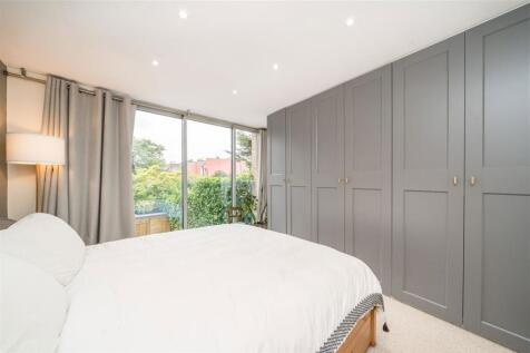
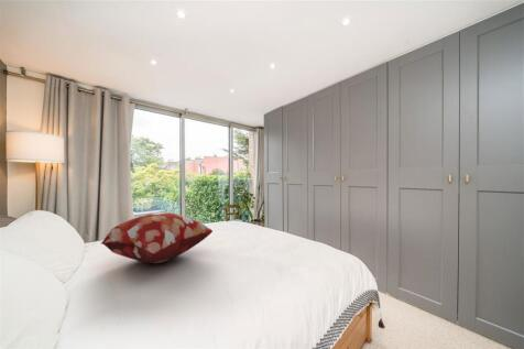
+ decorative pillow (161, 236)
